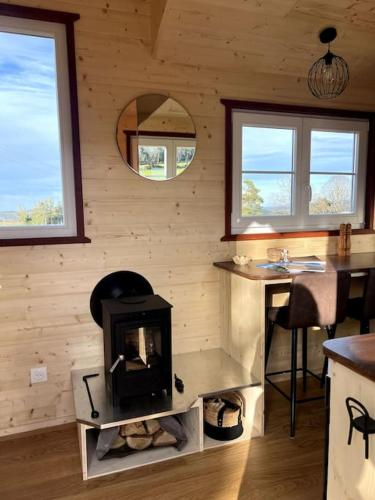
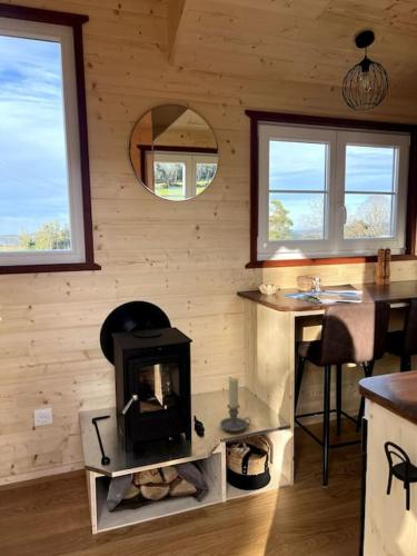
+ candle holder (236, 403)
